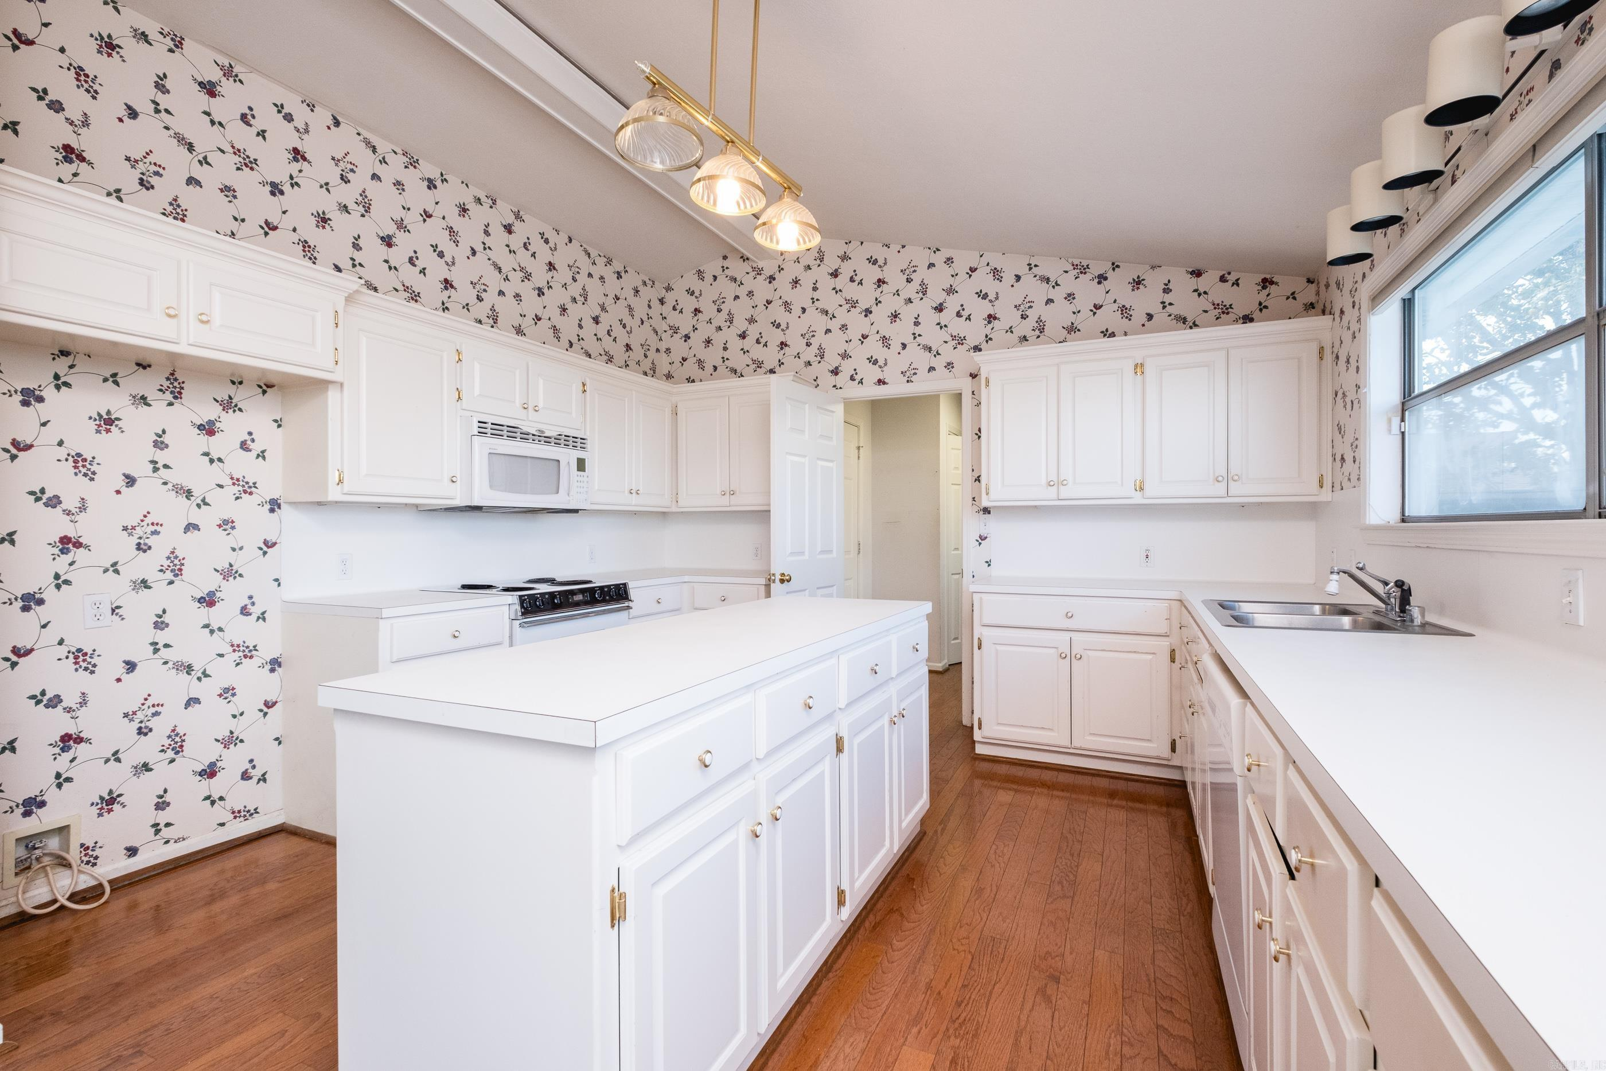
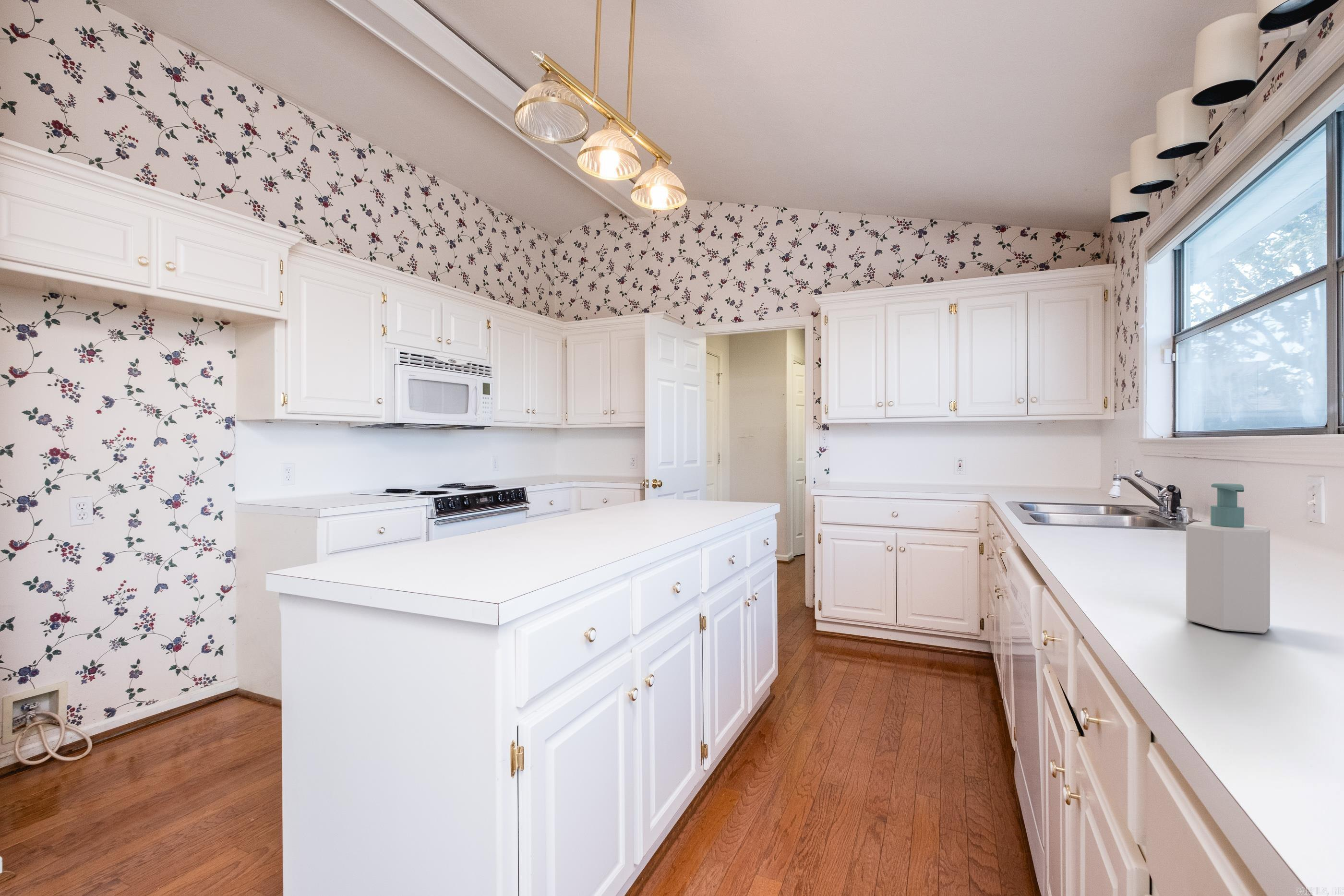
+ soap bottle (1227, 554)
